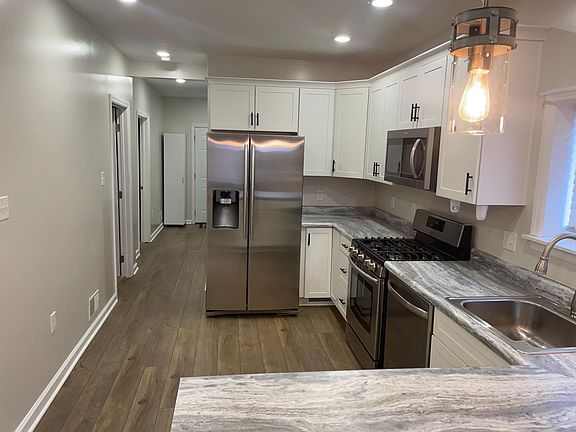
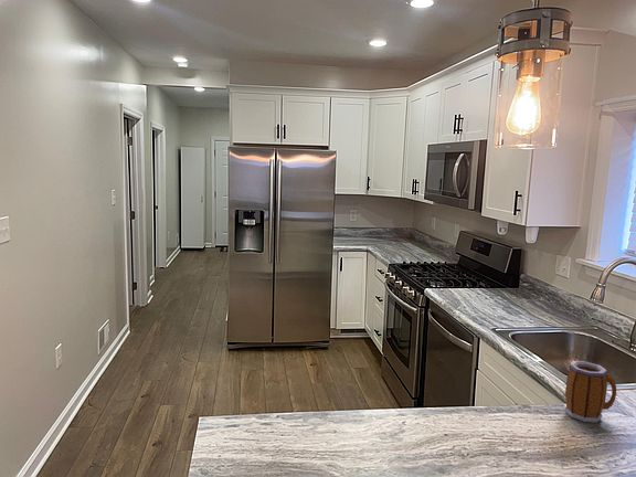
+ mug (589, 391)
